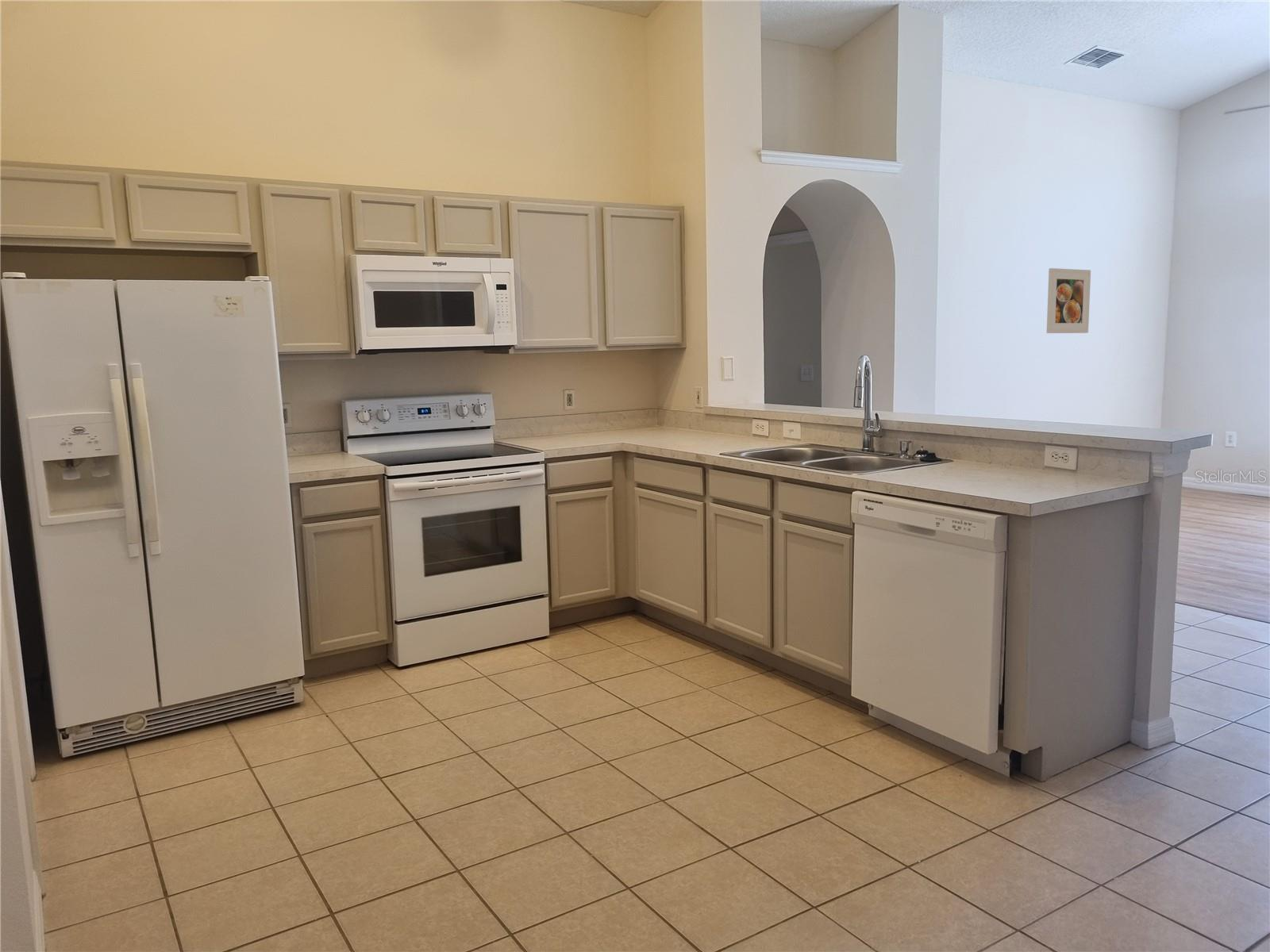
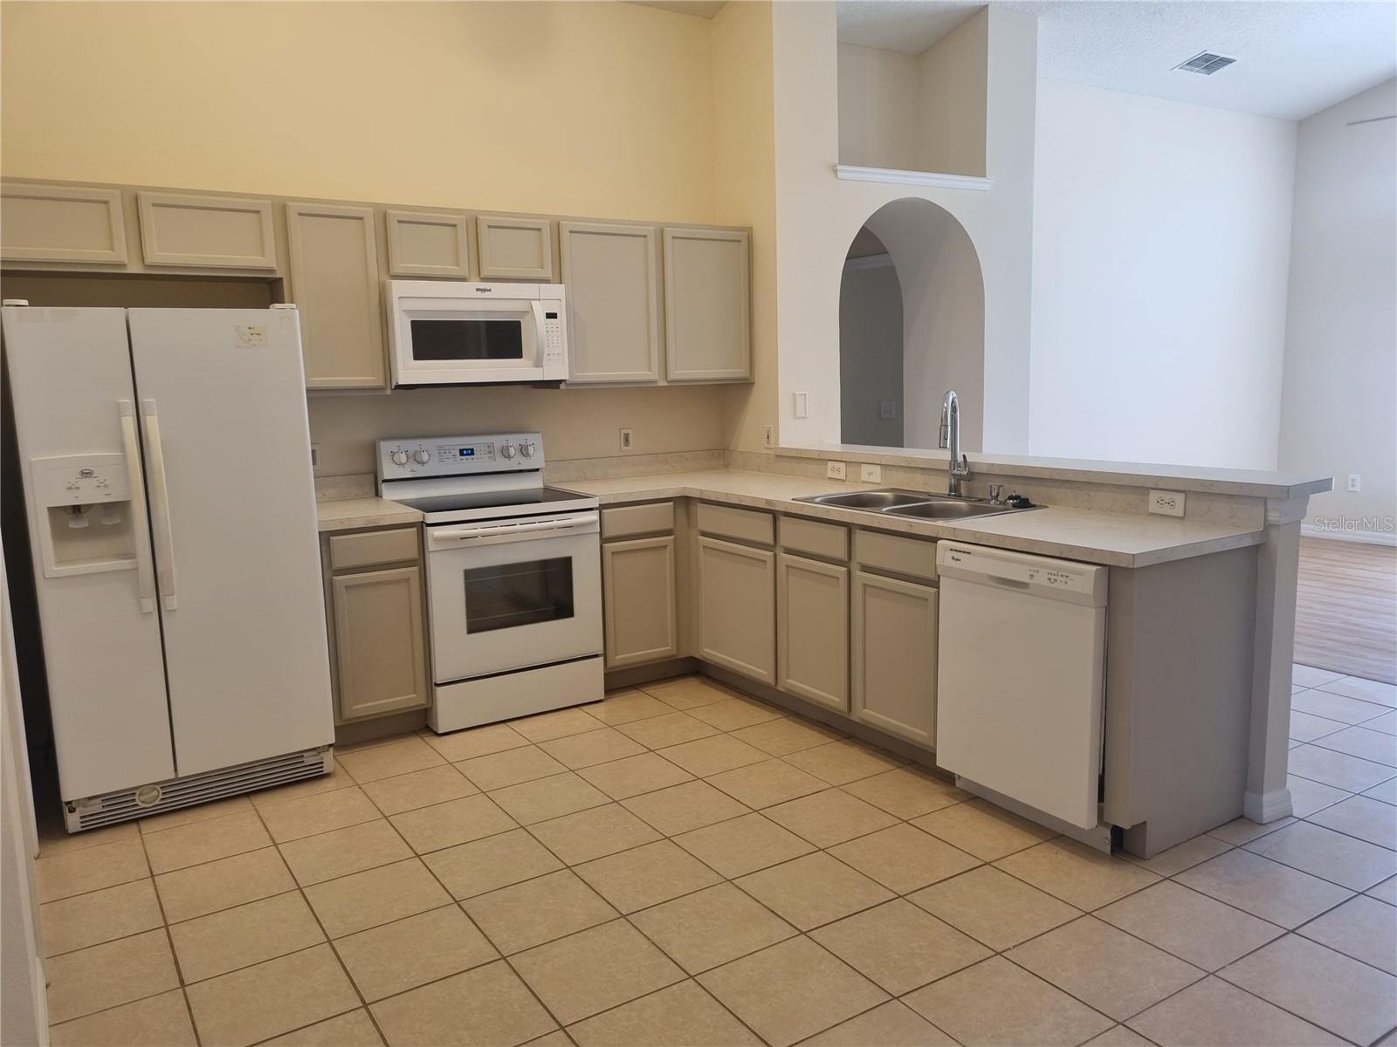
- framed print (1068, 301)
